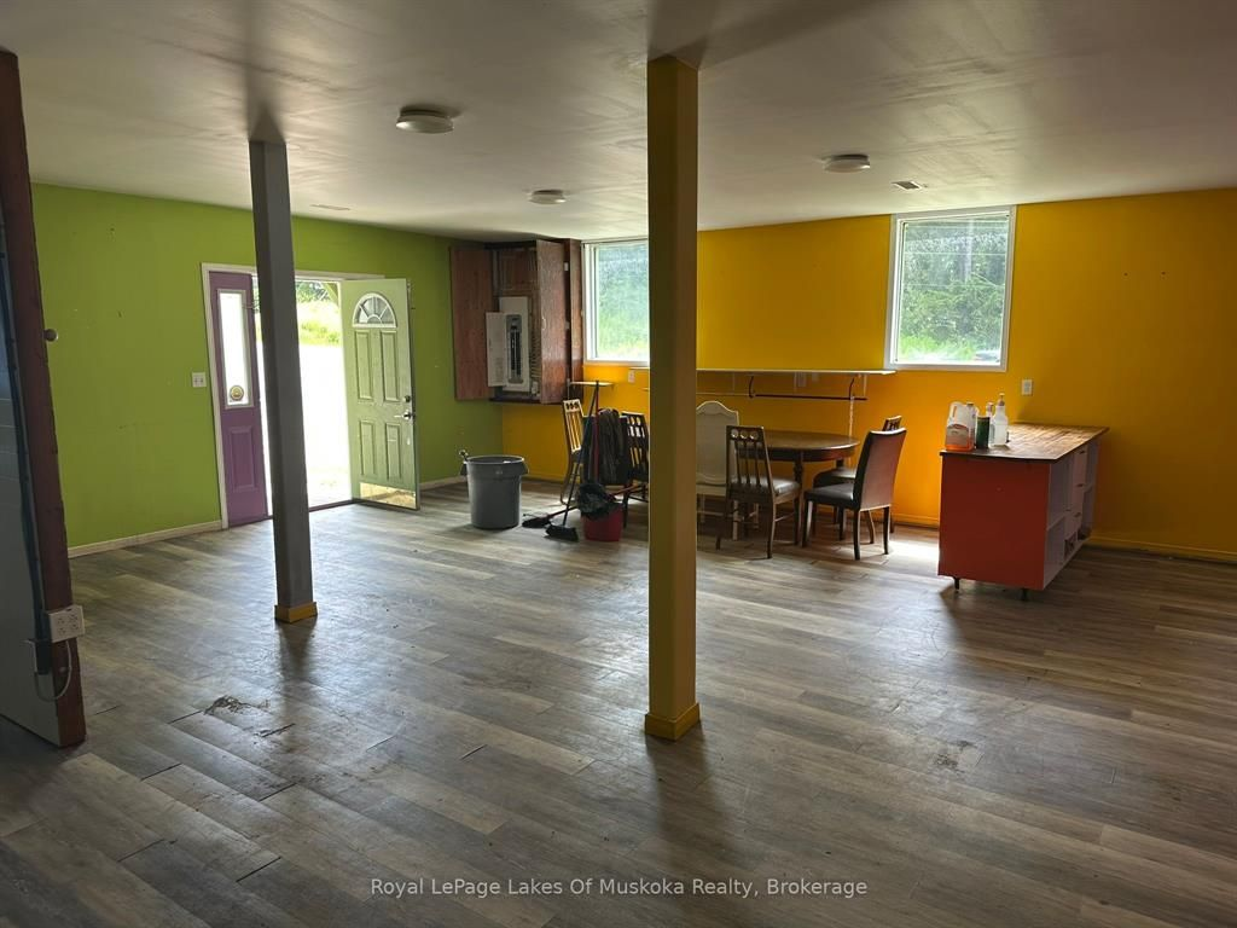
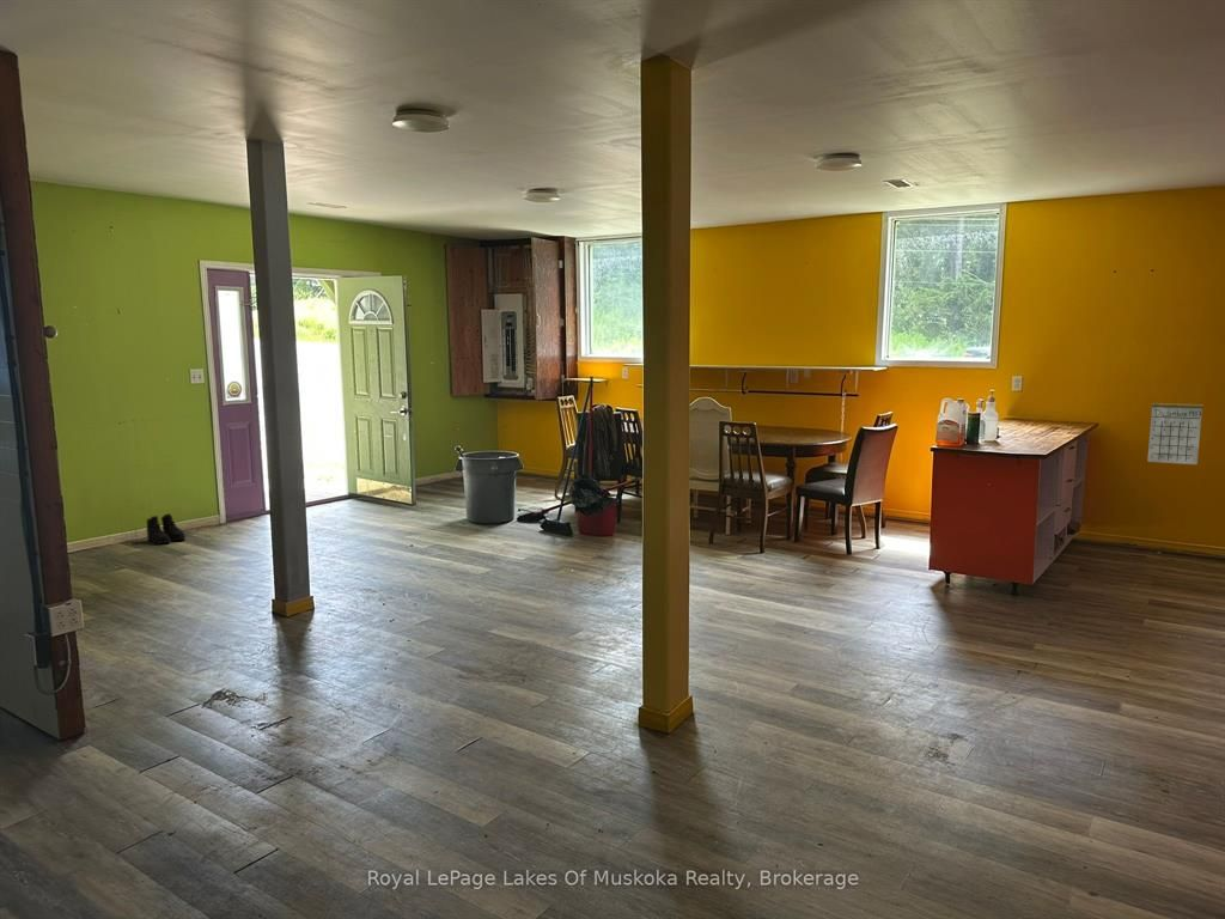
+ calendar (1175, 426)
+ boots (165, 528)
